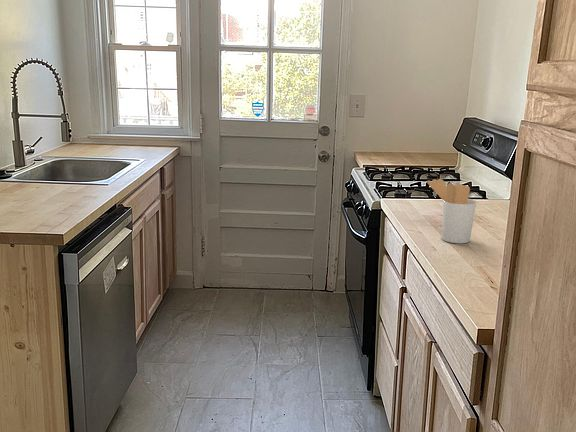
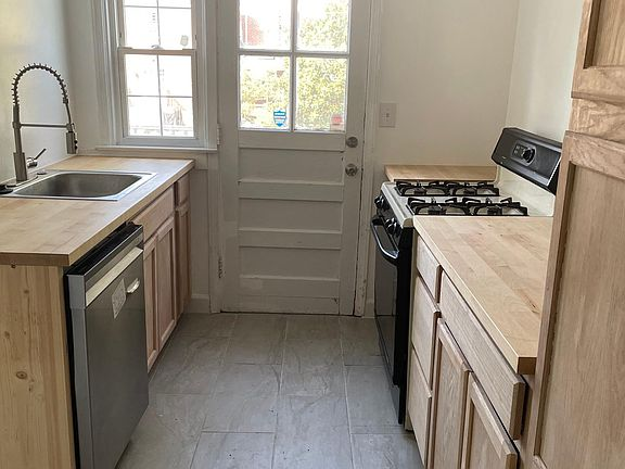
- utensil holder (450, 209)
